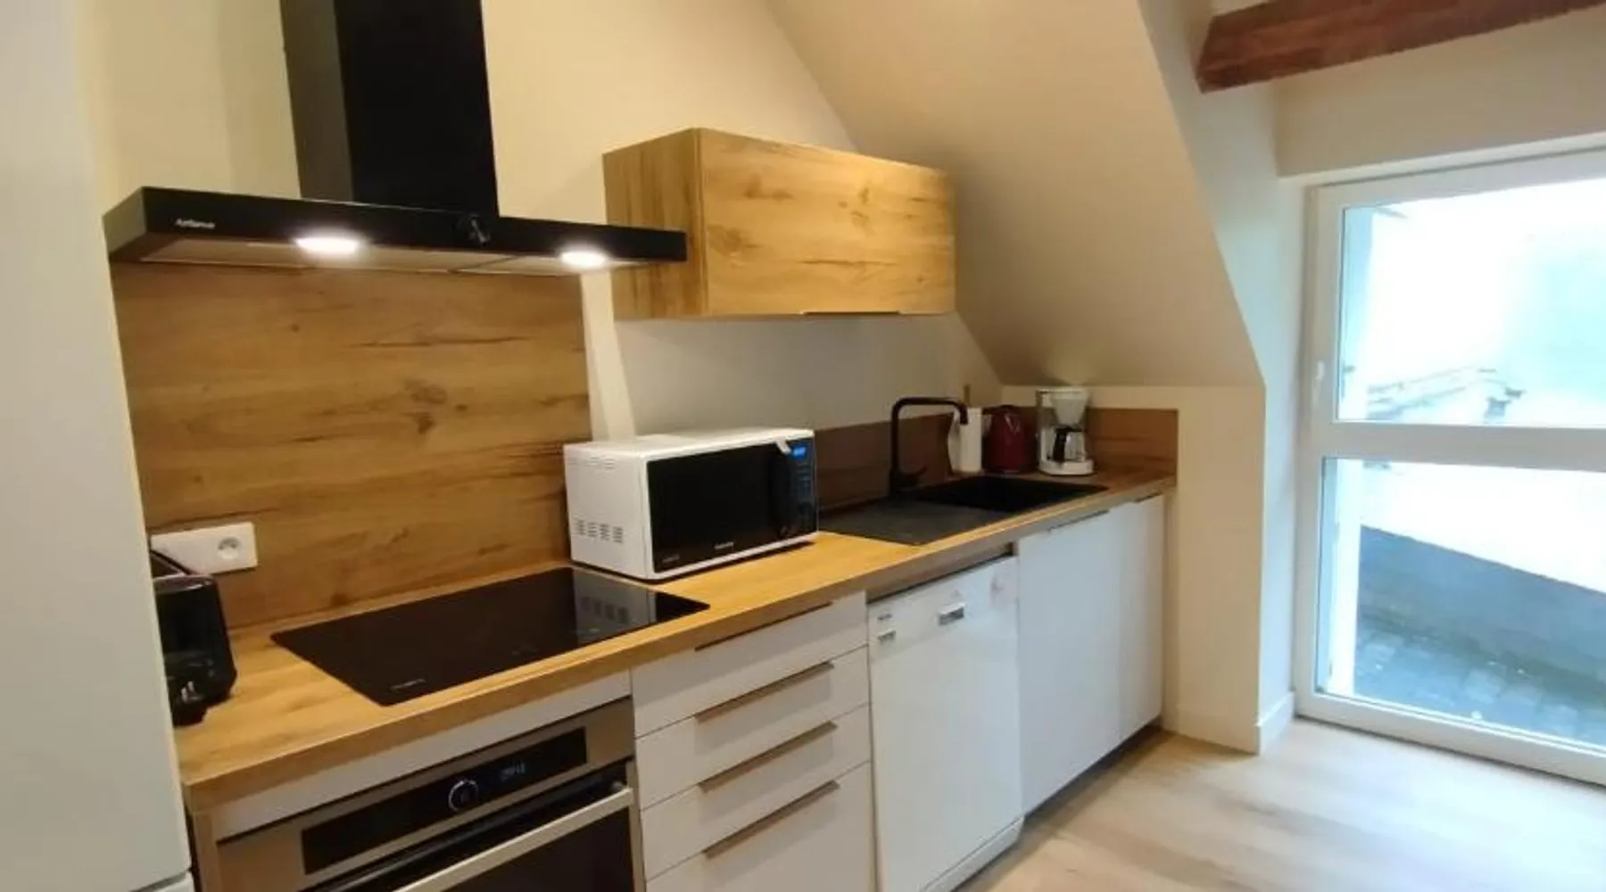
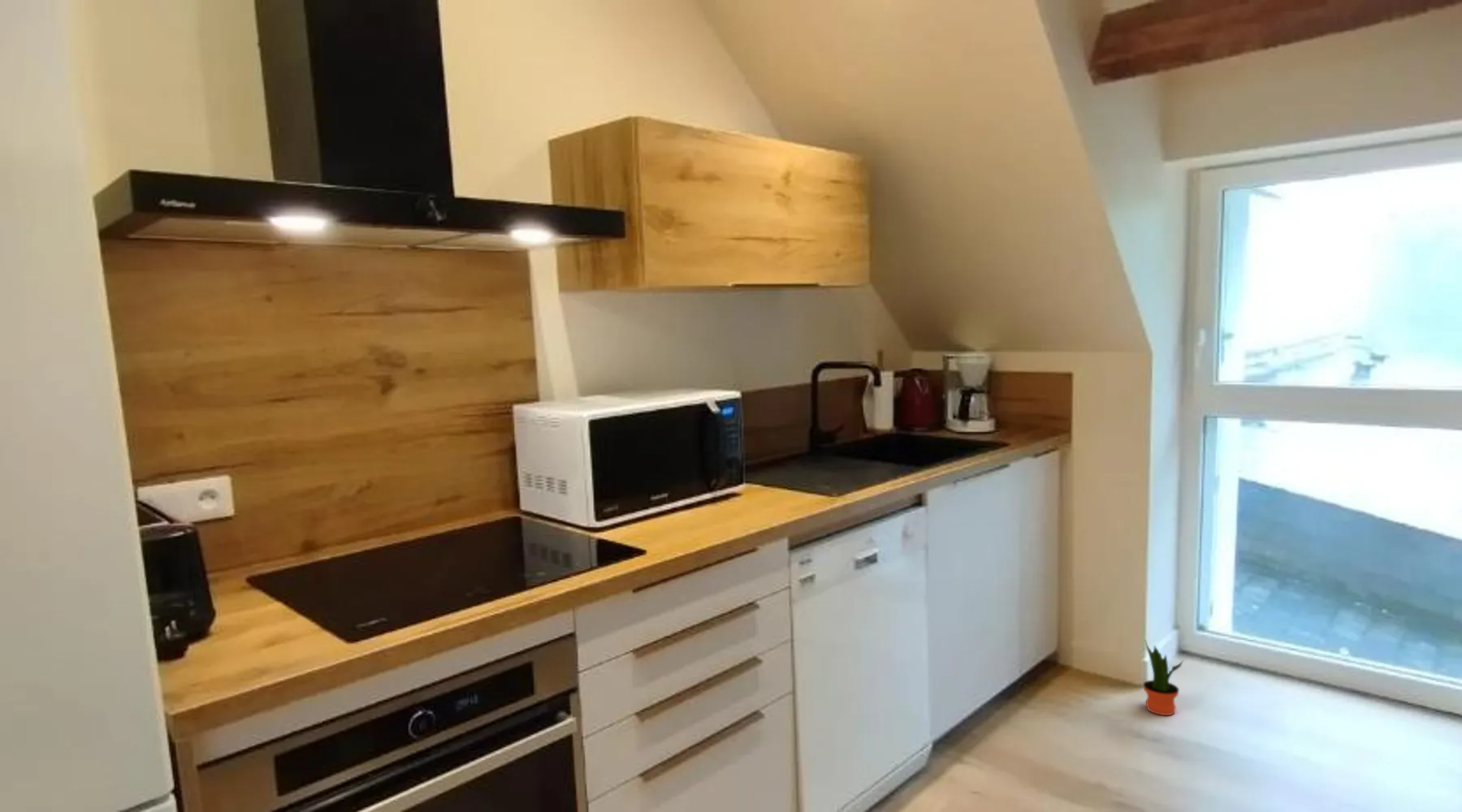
+ potted plant (1161, 676)
